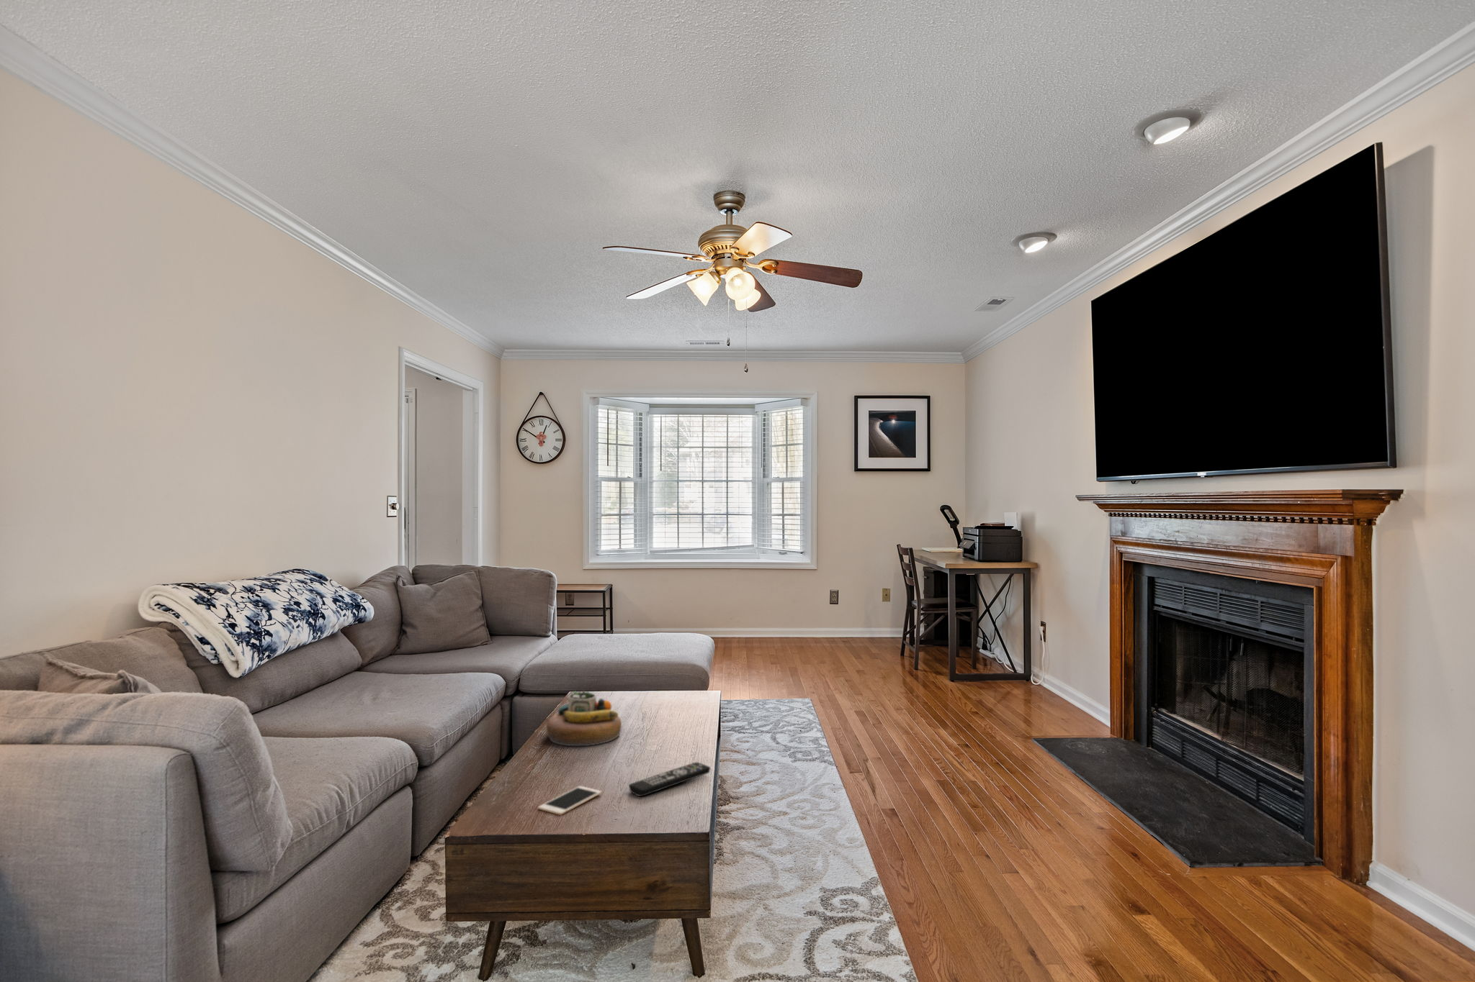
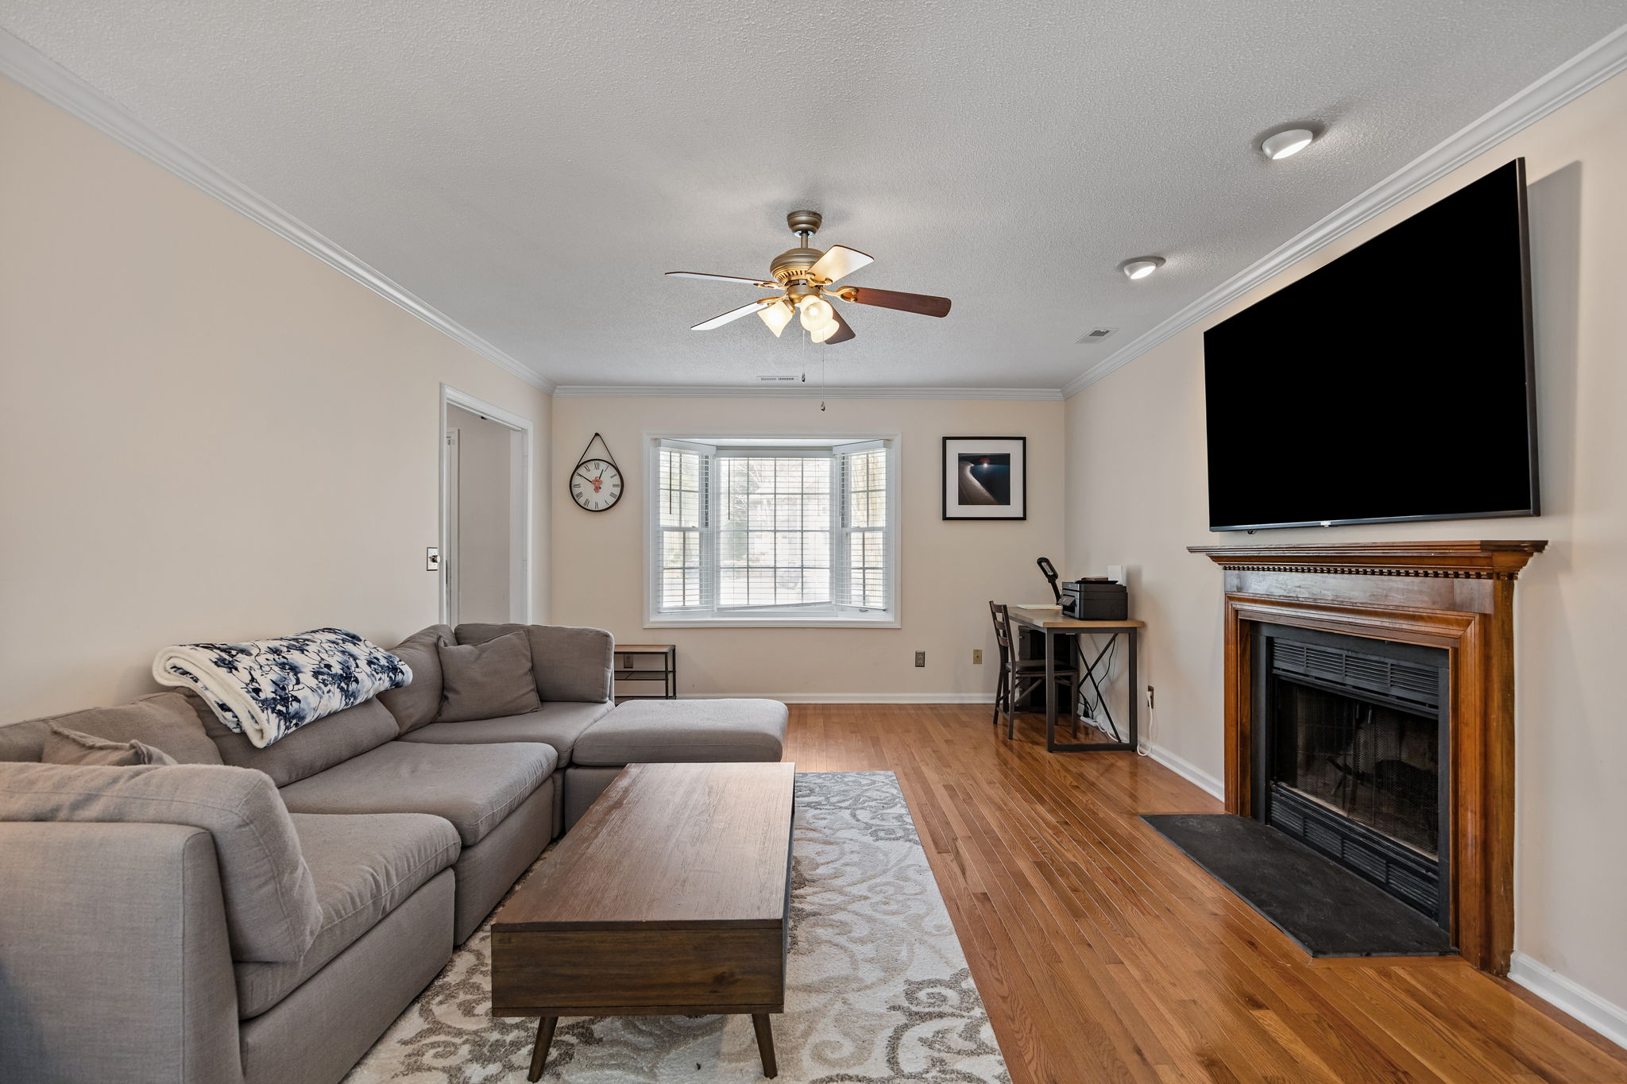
- remote control (670, 778)
- decorative bowl (585, 712)
- cell phone (570, 799)
